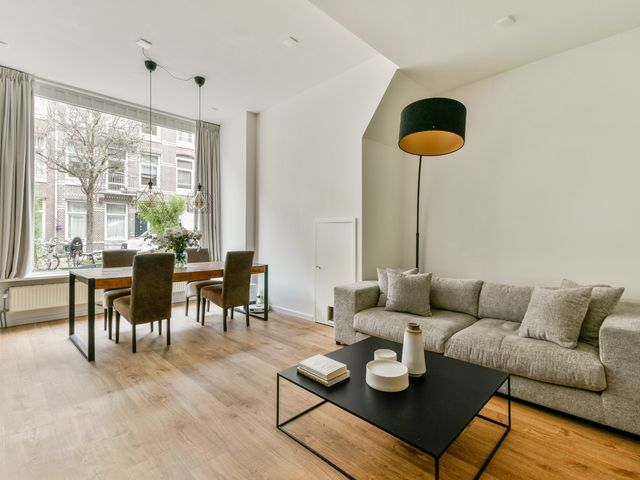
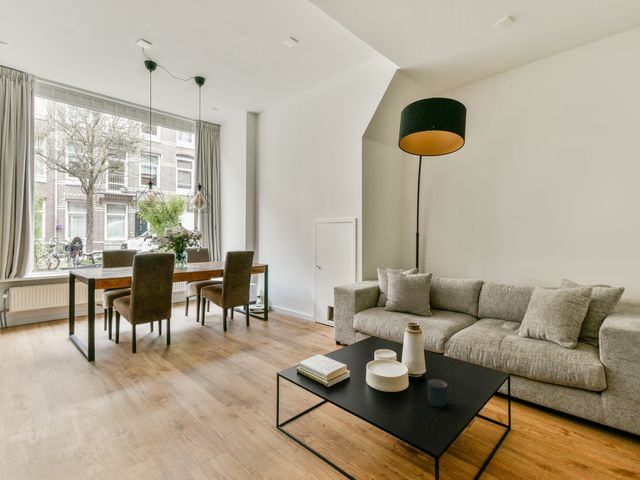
+ mug (437, 391)
